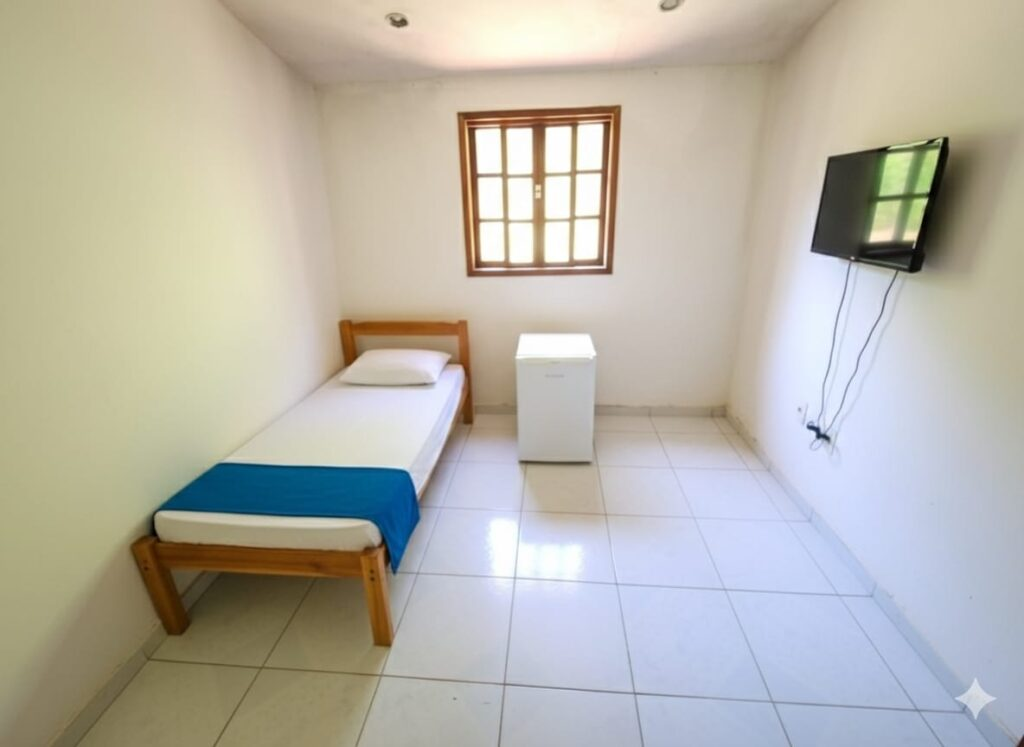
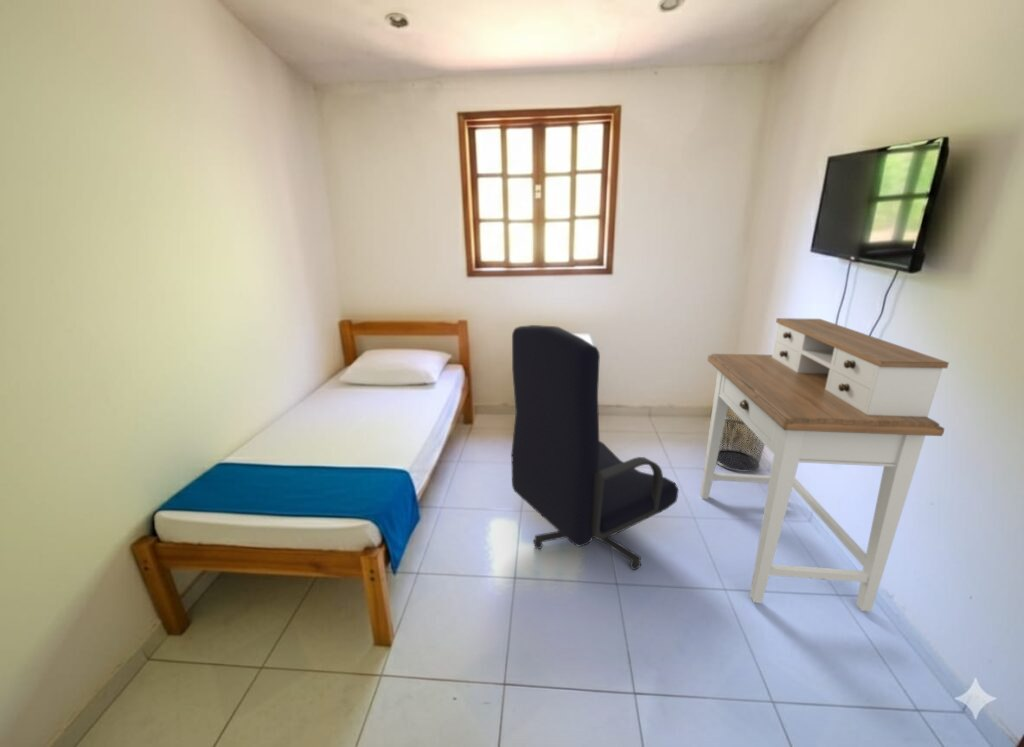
+ desk (785, 448)
+ office chair (594, 438)
+ waste bin (739, 437)
